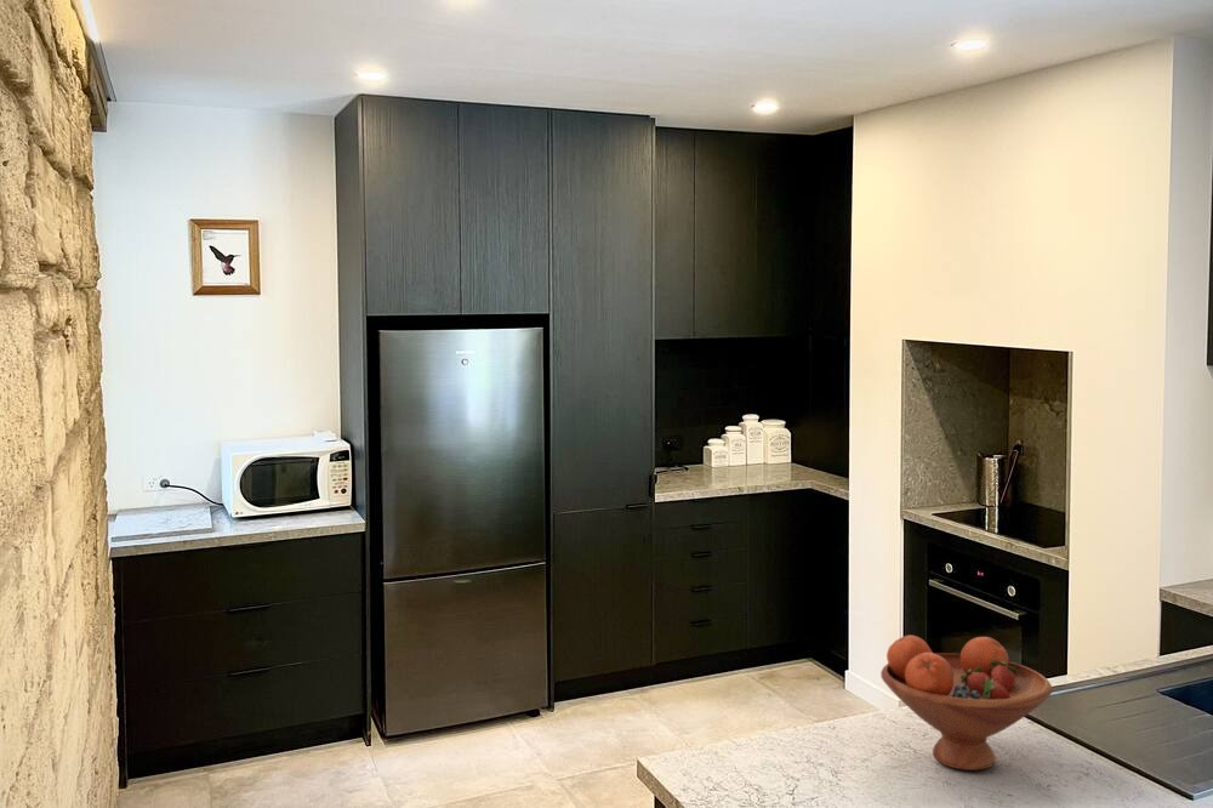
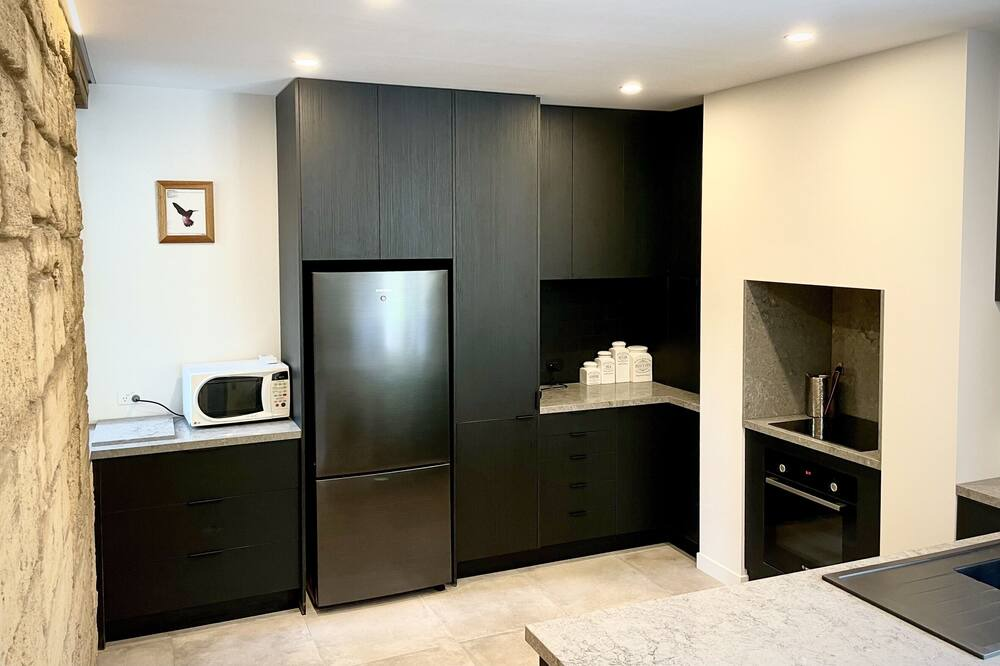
- fruit bowl (963, 701)
